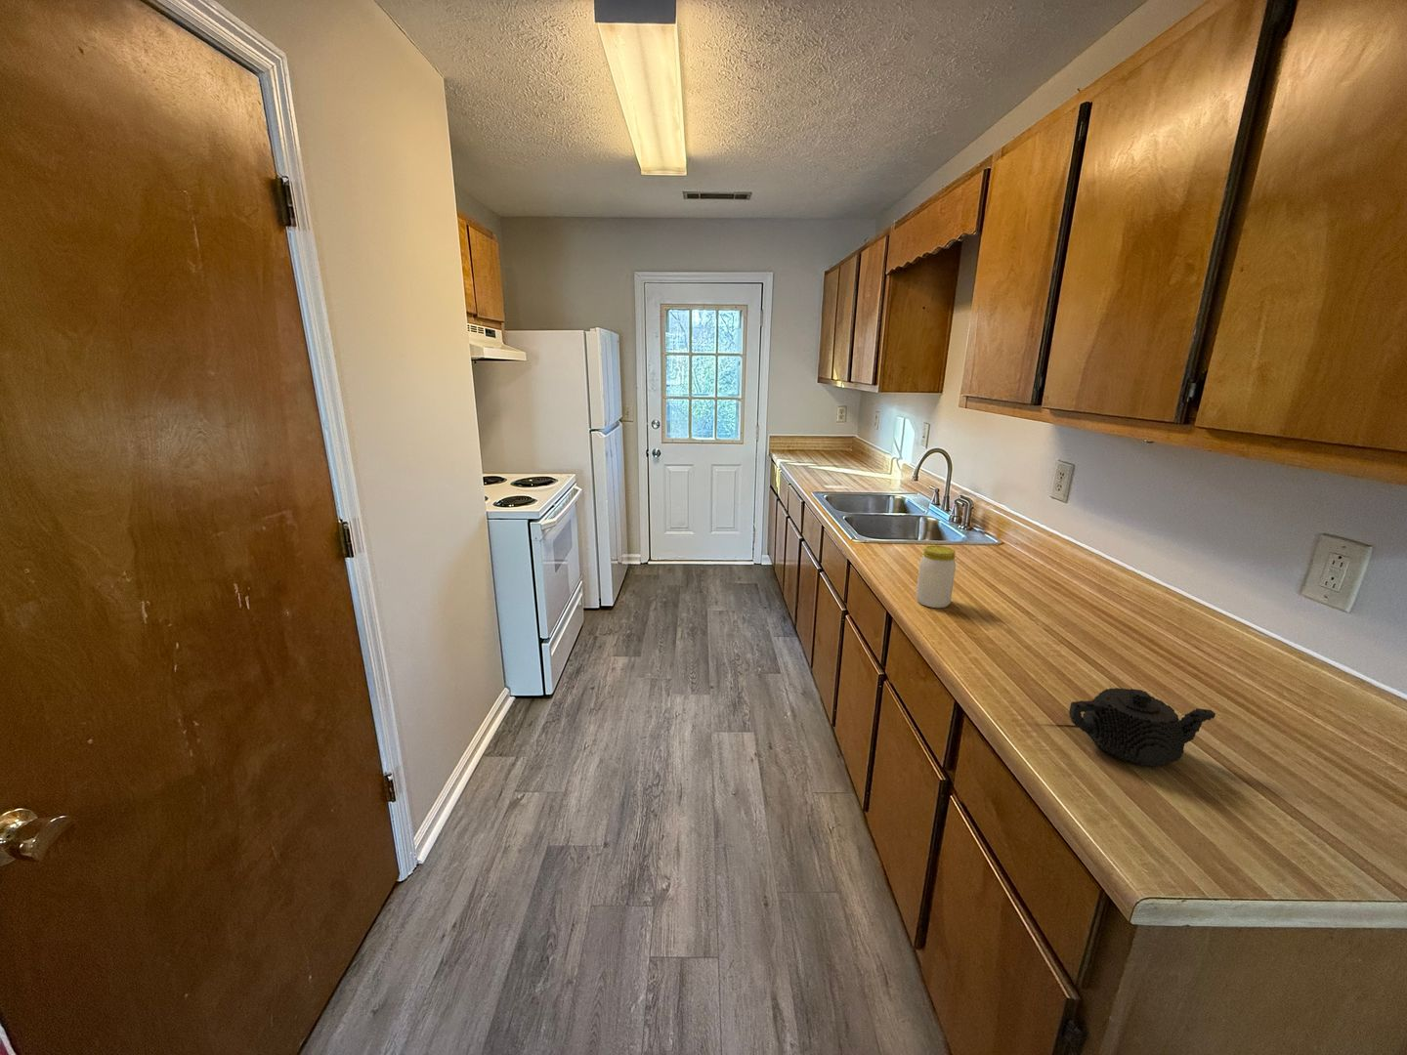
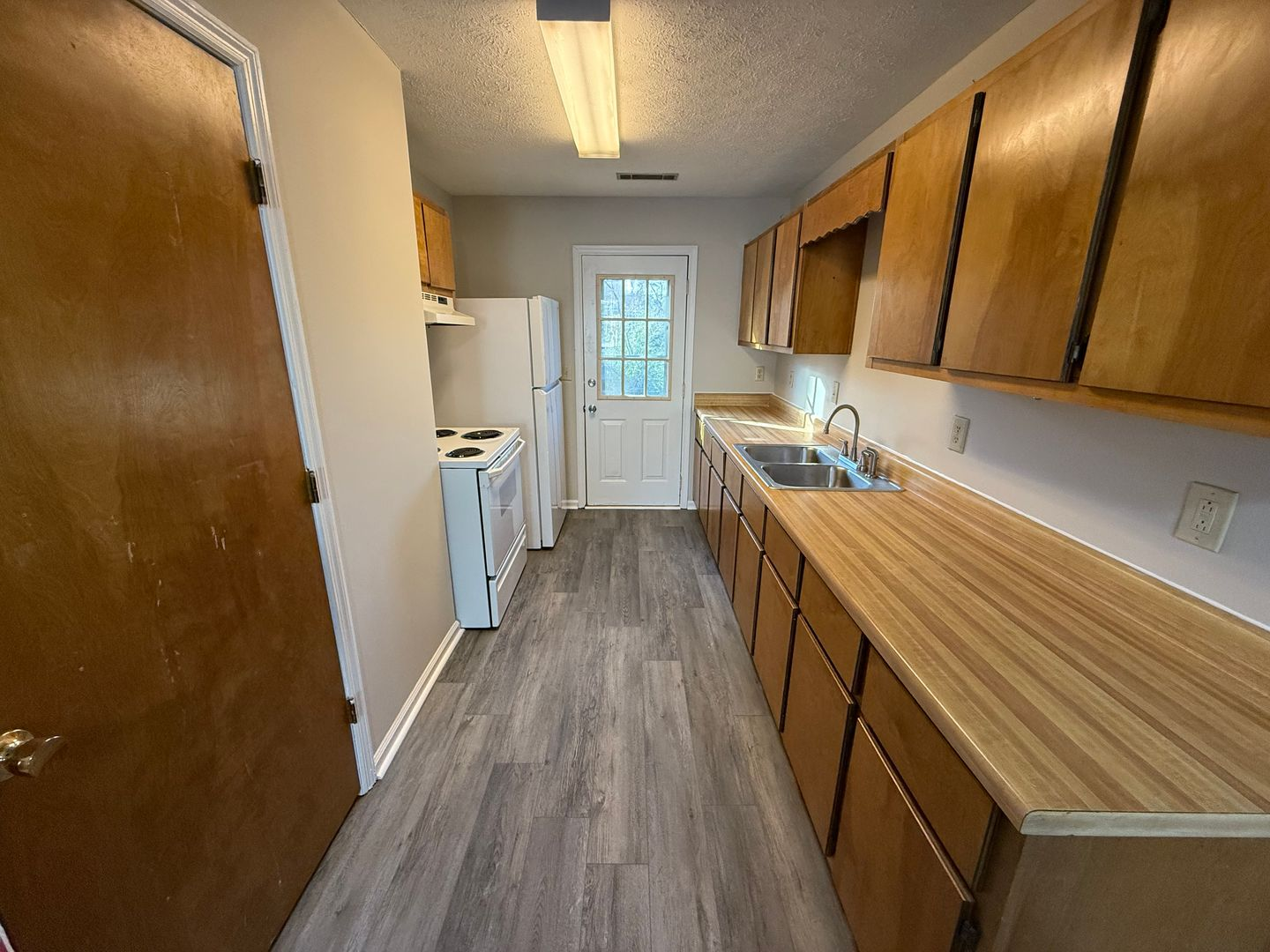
- jar (936, 575)
- teapot (1138, 720)
